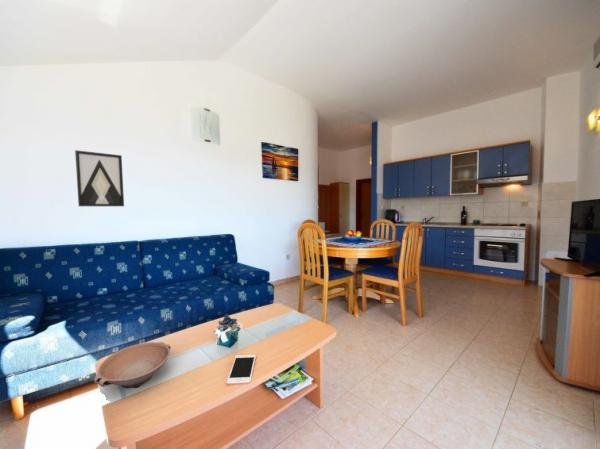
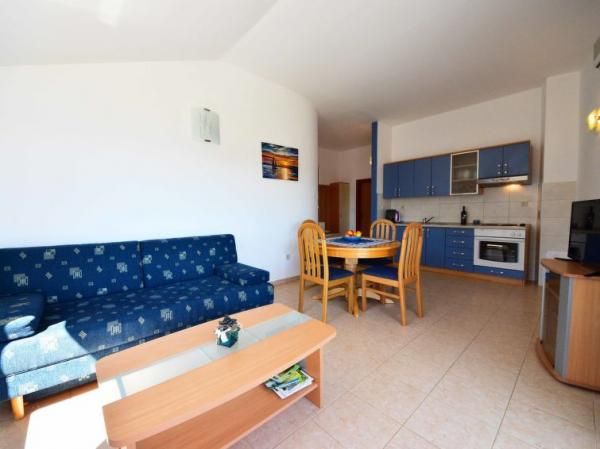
- wall art (100, 179)
- cell phone (242, 368)
- bowl (136, 368)
